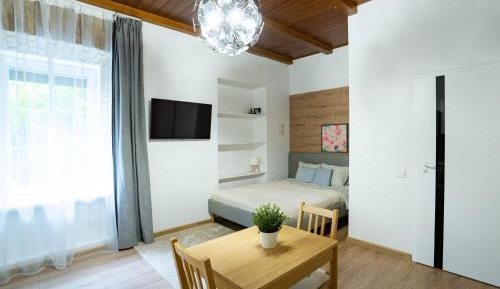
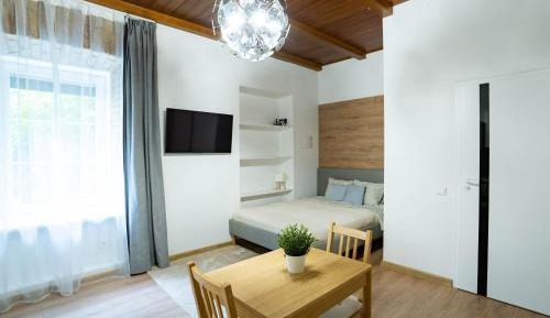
- wall art (334, 138)
